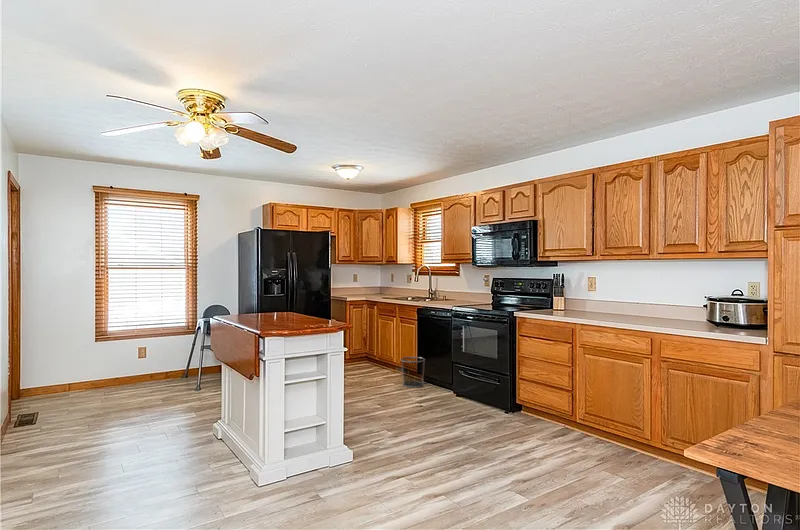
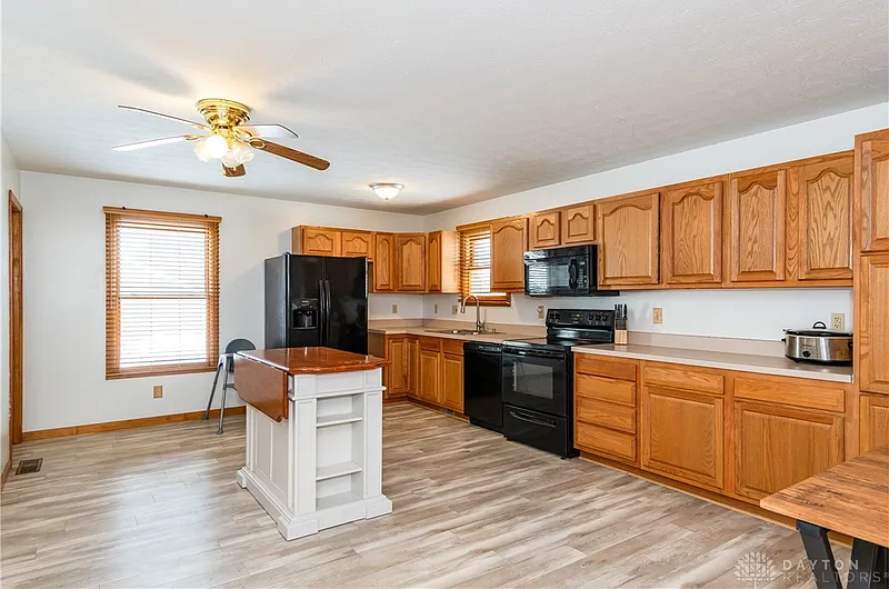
- waste bin (412, 371)
